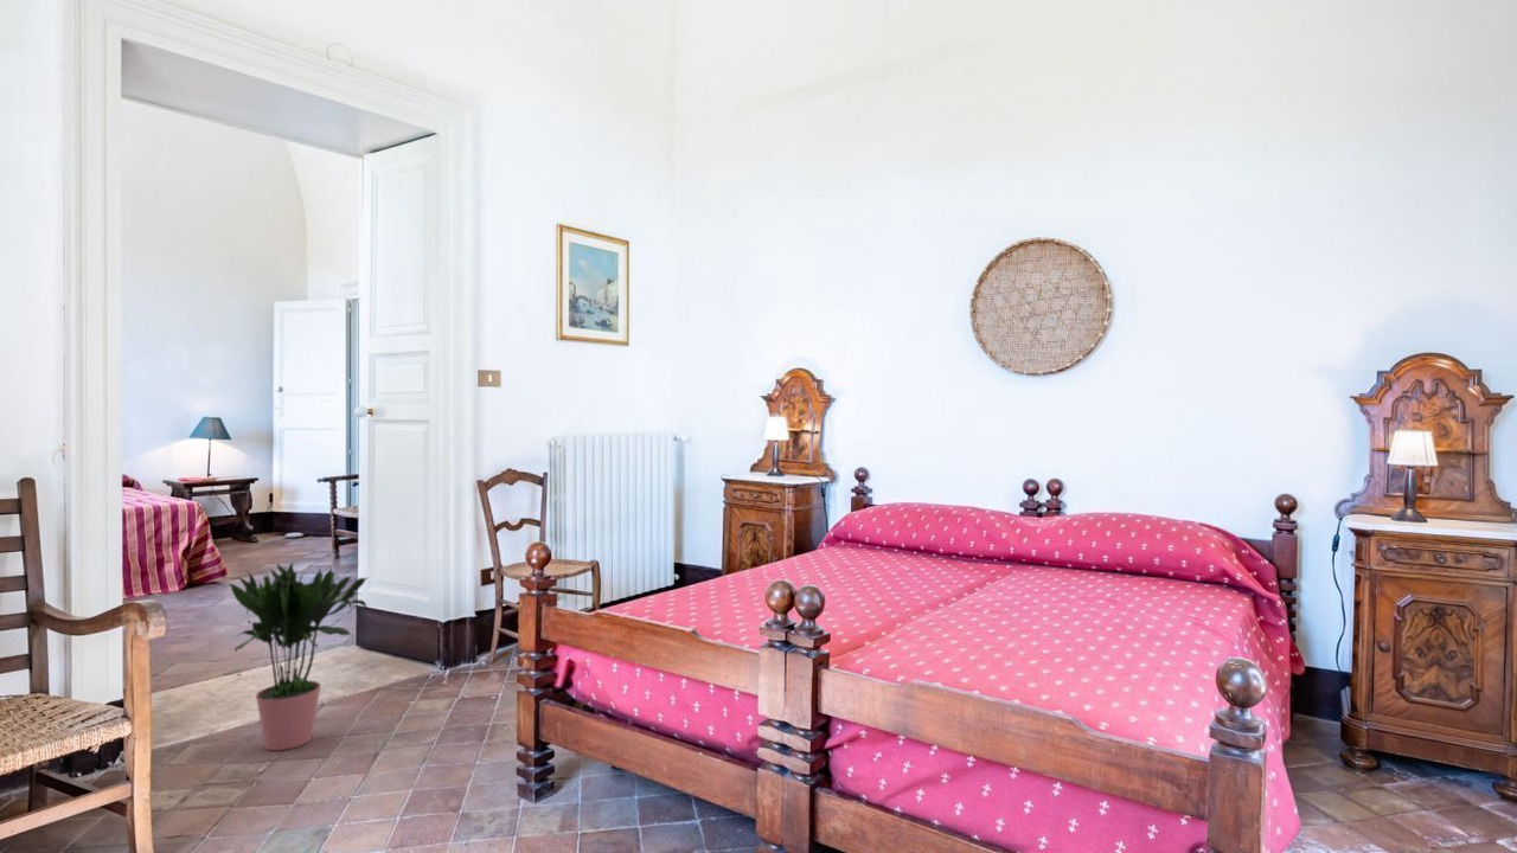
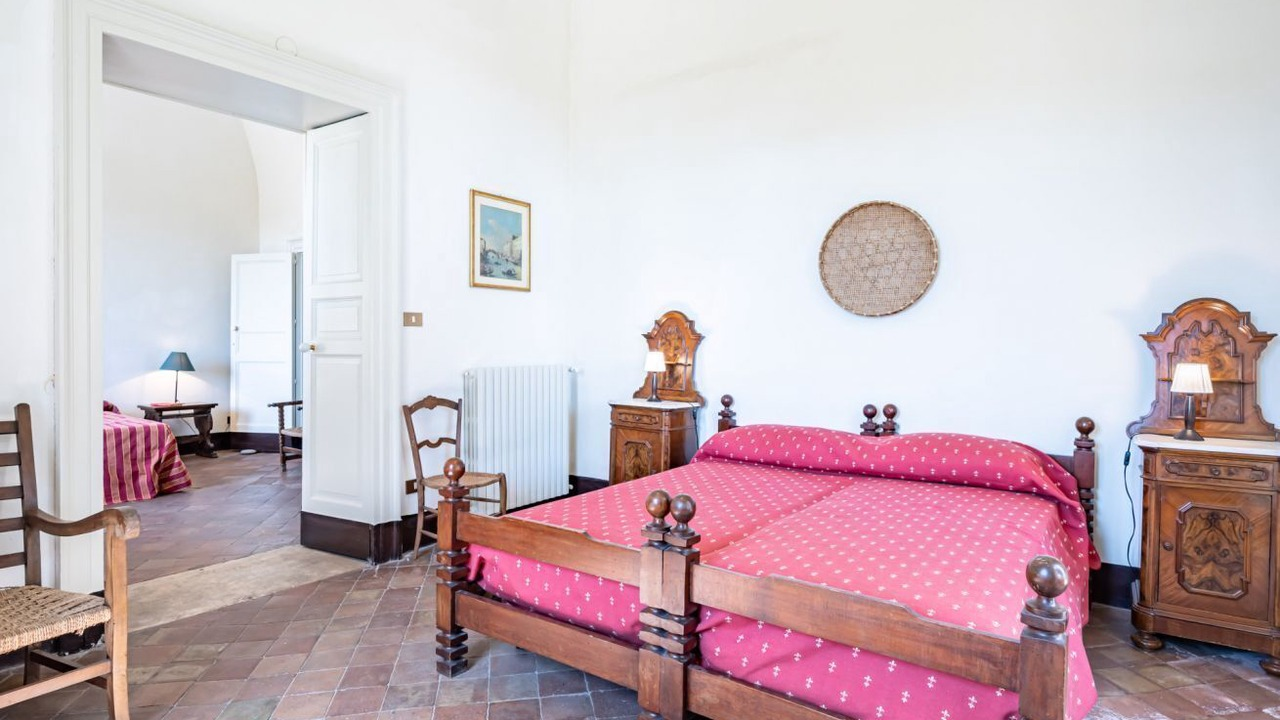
- potted plant (290, 648)
